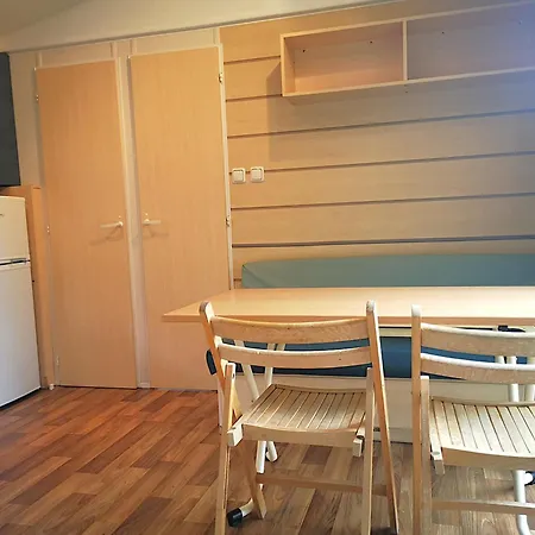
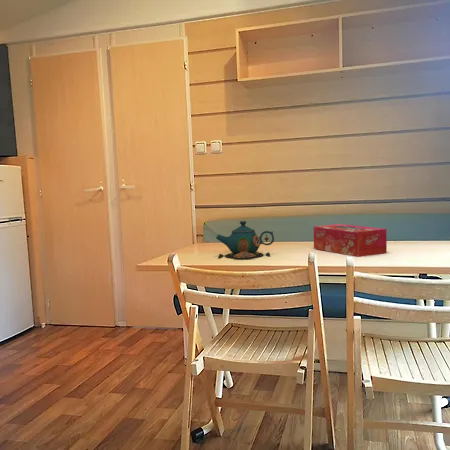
+ tissue box (348, 239)
+ teapot (244, 238)
